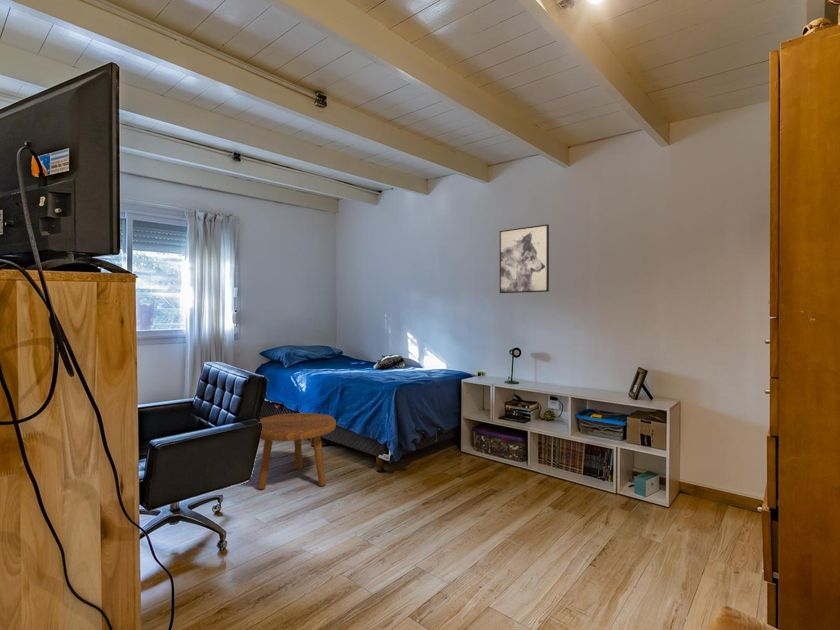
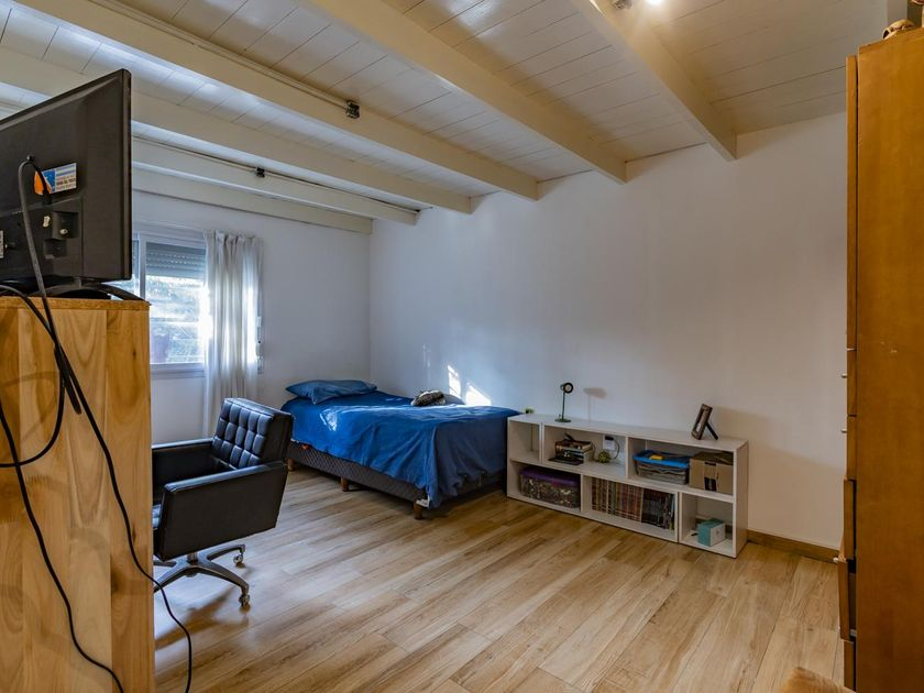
- wall art (523, 260)
- footstool (295, 450)
